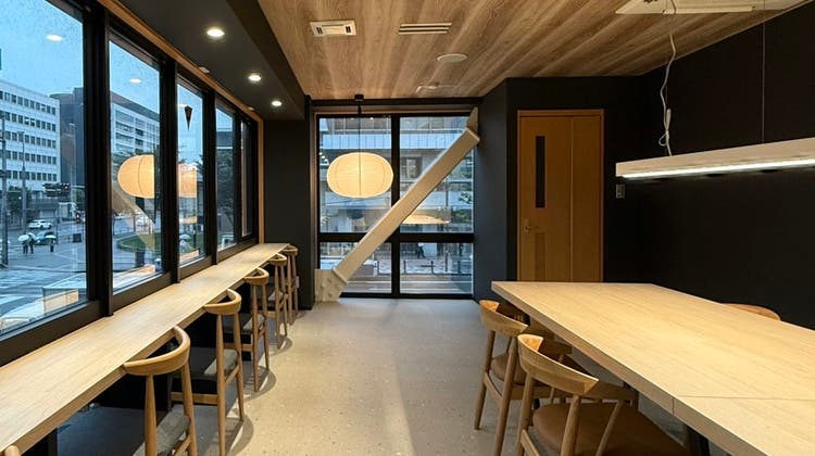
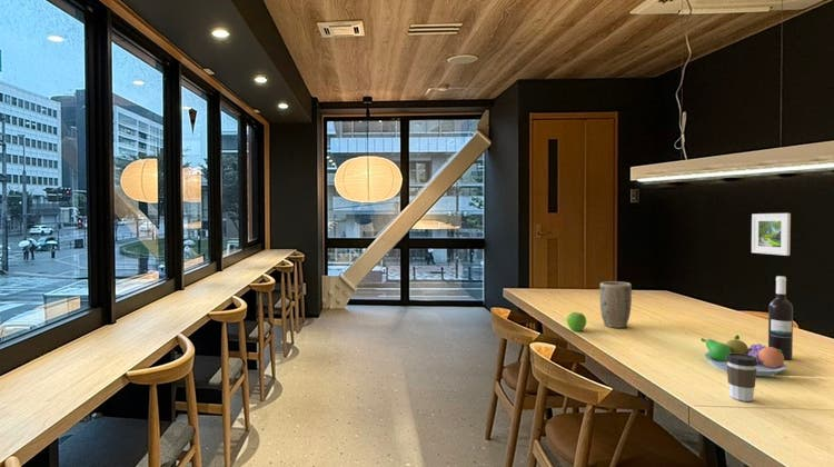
+ wine bottle (780, 317)
+ plant pot (615, 304)
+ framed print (770, 234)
+ coffee cup (741, 376)
+ fruit (576, 321)
+ fruit bowl (741, 352)
